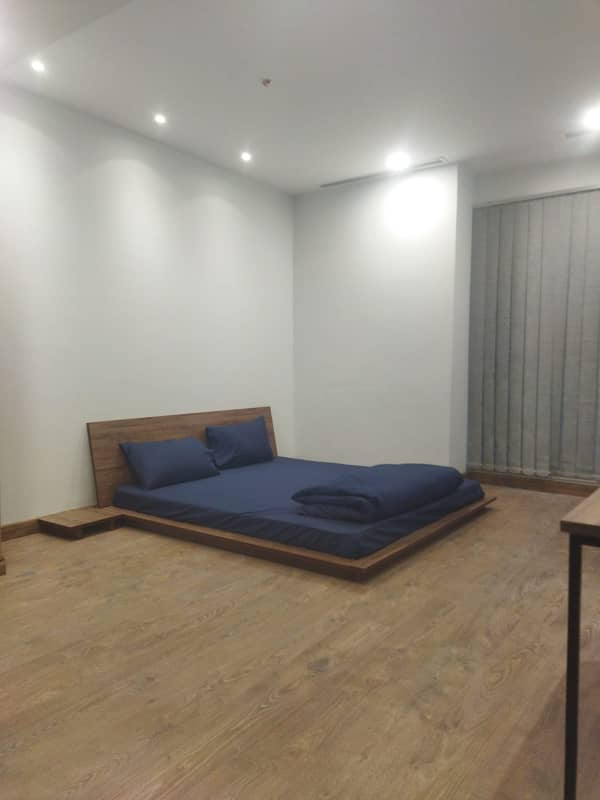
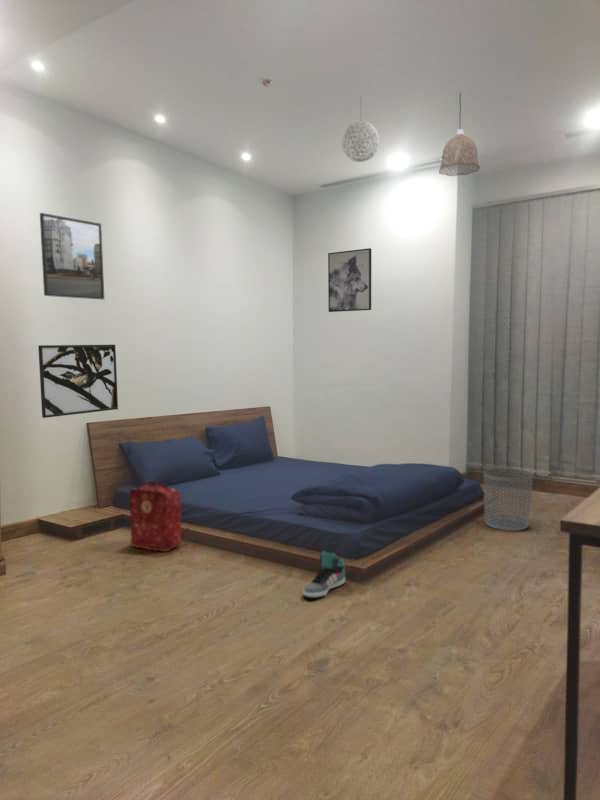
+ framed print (73, 258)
+ pendant lamp (459, 131)
+ waste bin (507, 499)
+ sneaker (324, 571)
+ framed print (80, 379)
+ pendant light (360, 126)
+ wall art (349, 281)
+ backpack (156, 512)
